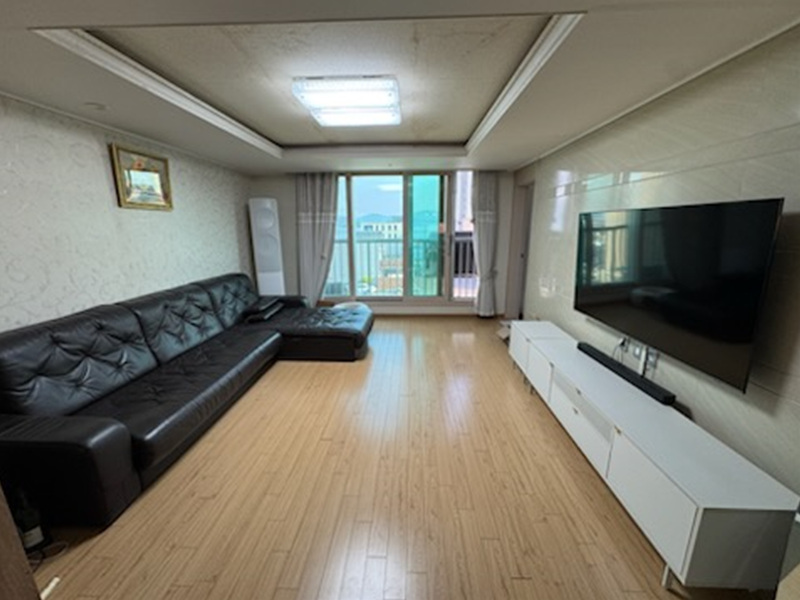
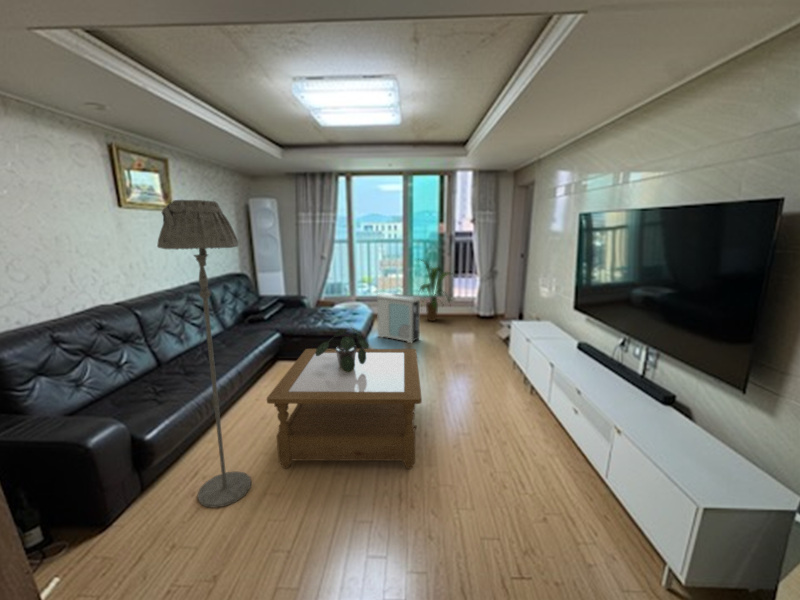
+ house plant (438, 290)
+ air purifier (398, 316)
+ coffee table (354, 401)
+ floor lamp (211, 356)
+ potted plant (345, 347)
